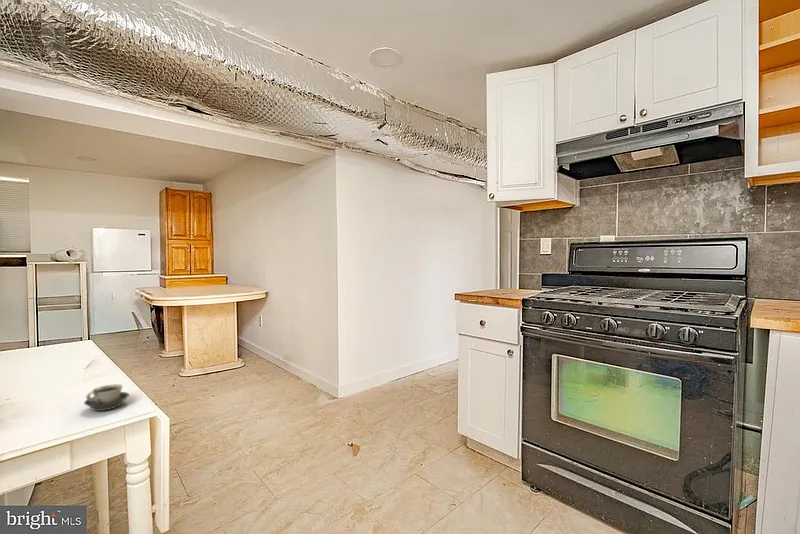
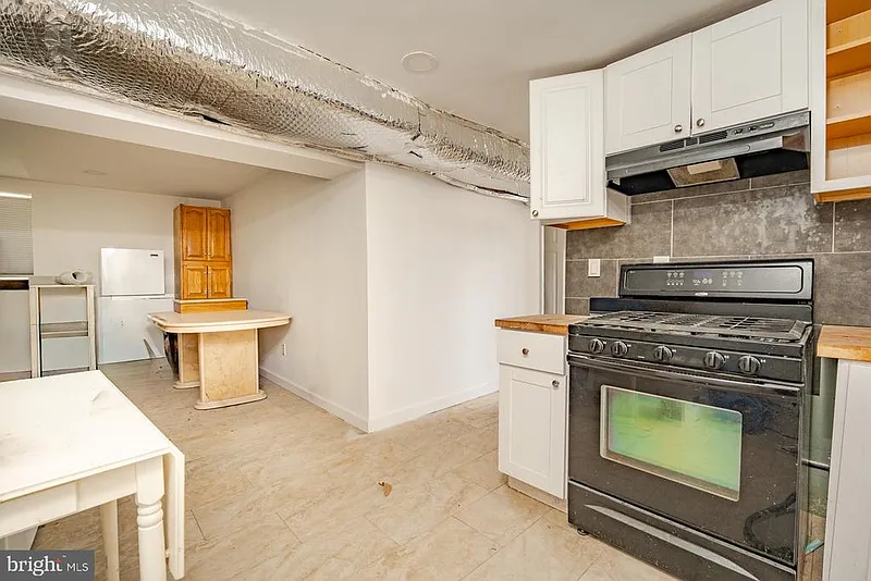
- cup (107, 397)
